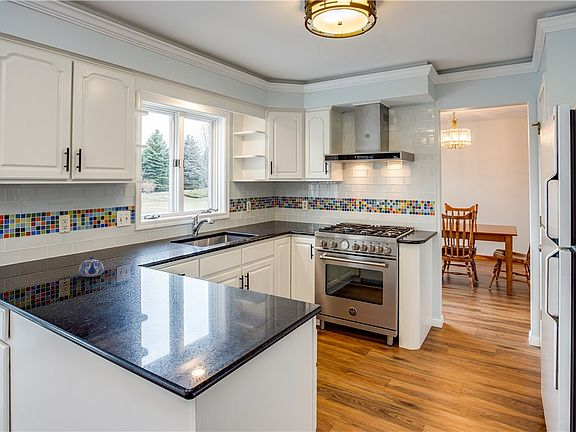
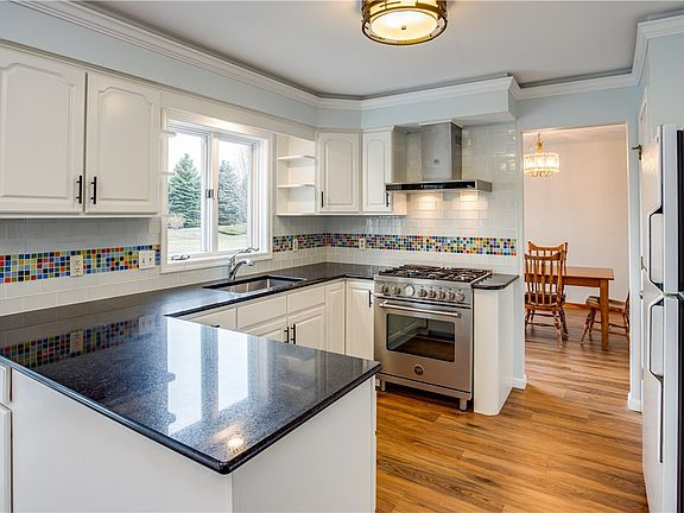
- teapot (91, 266)
